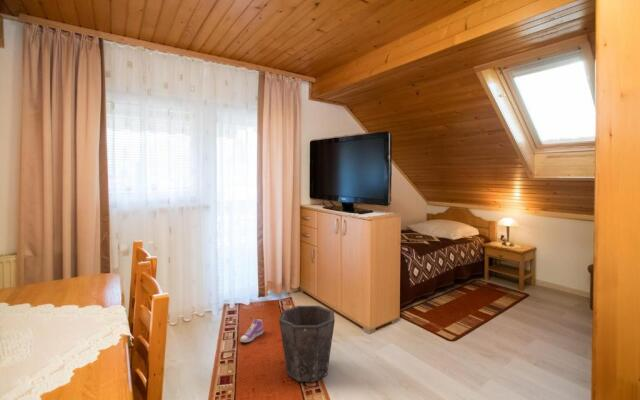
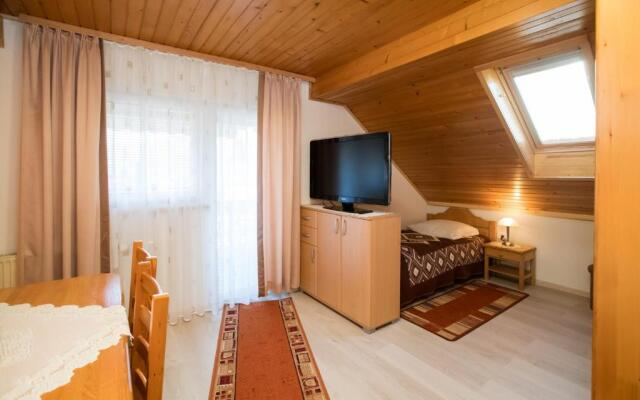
- sneaker (251, 328)
- waste bin (307, 342)
